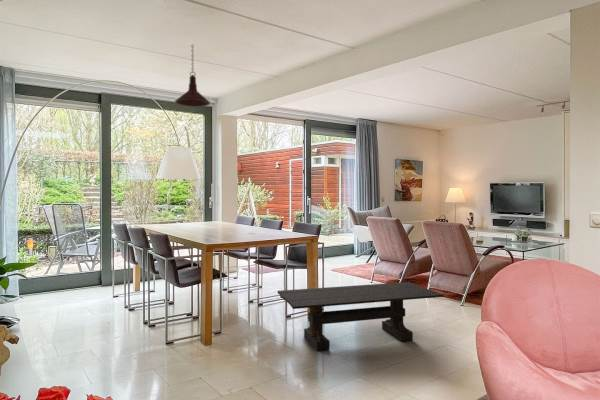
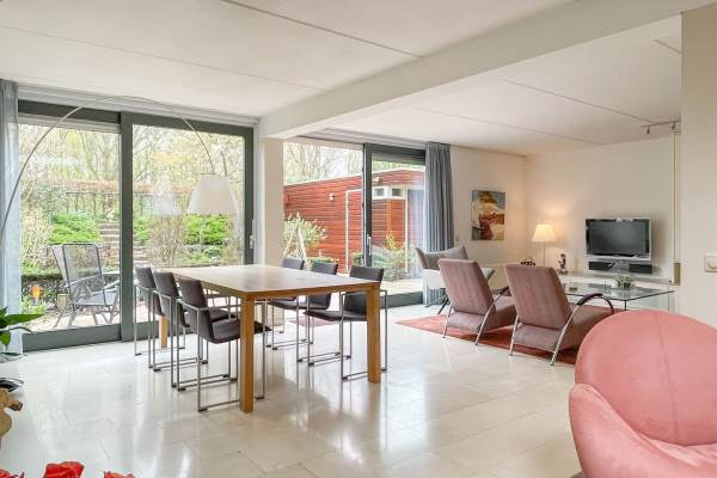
- coffee table (358, 315)
- pendant light (192, 72)
